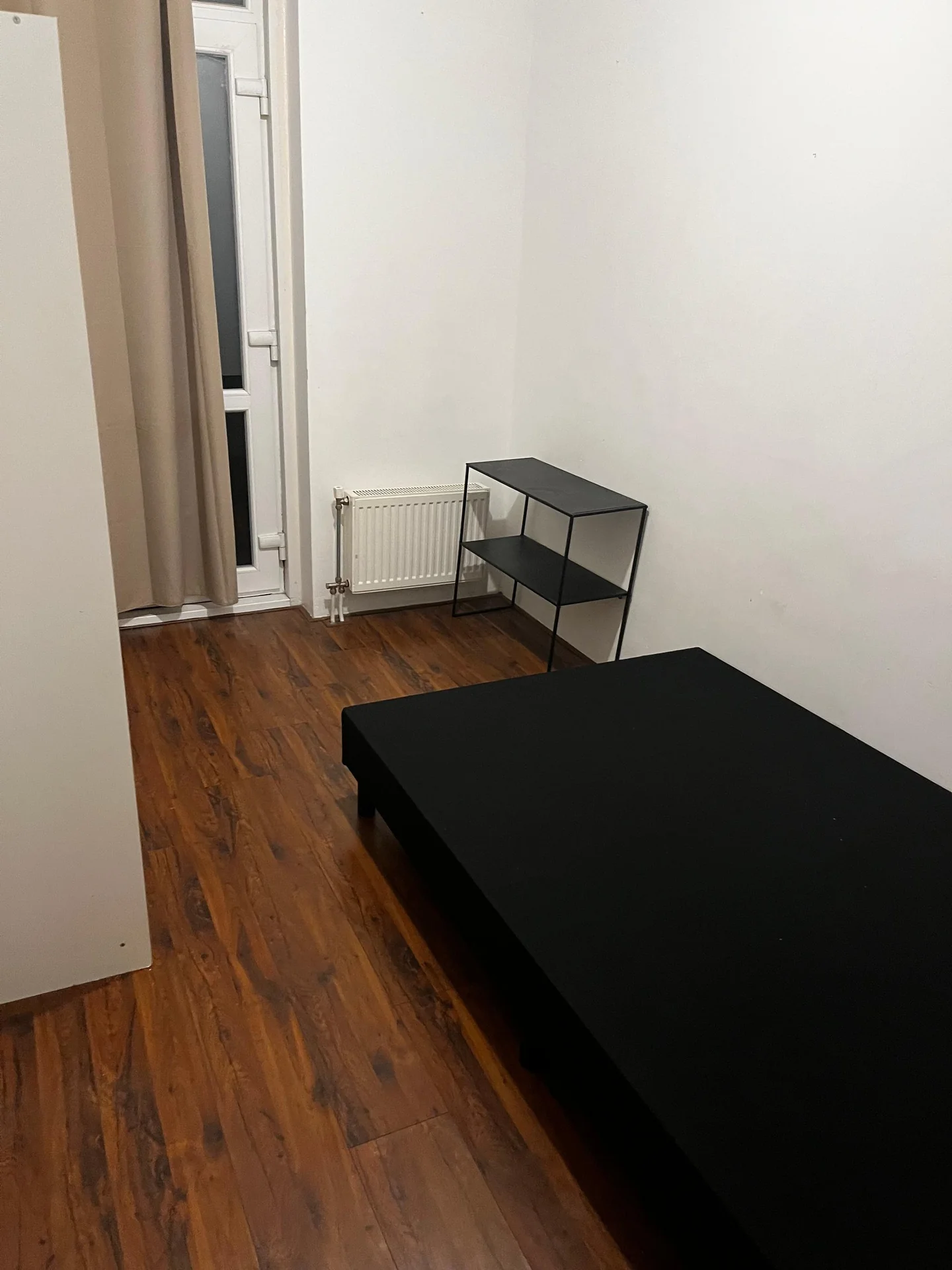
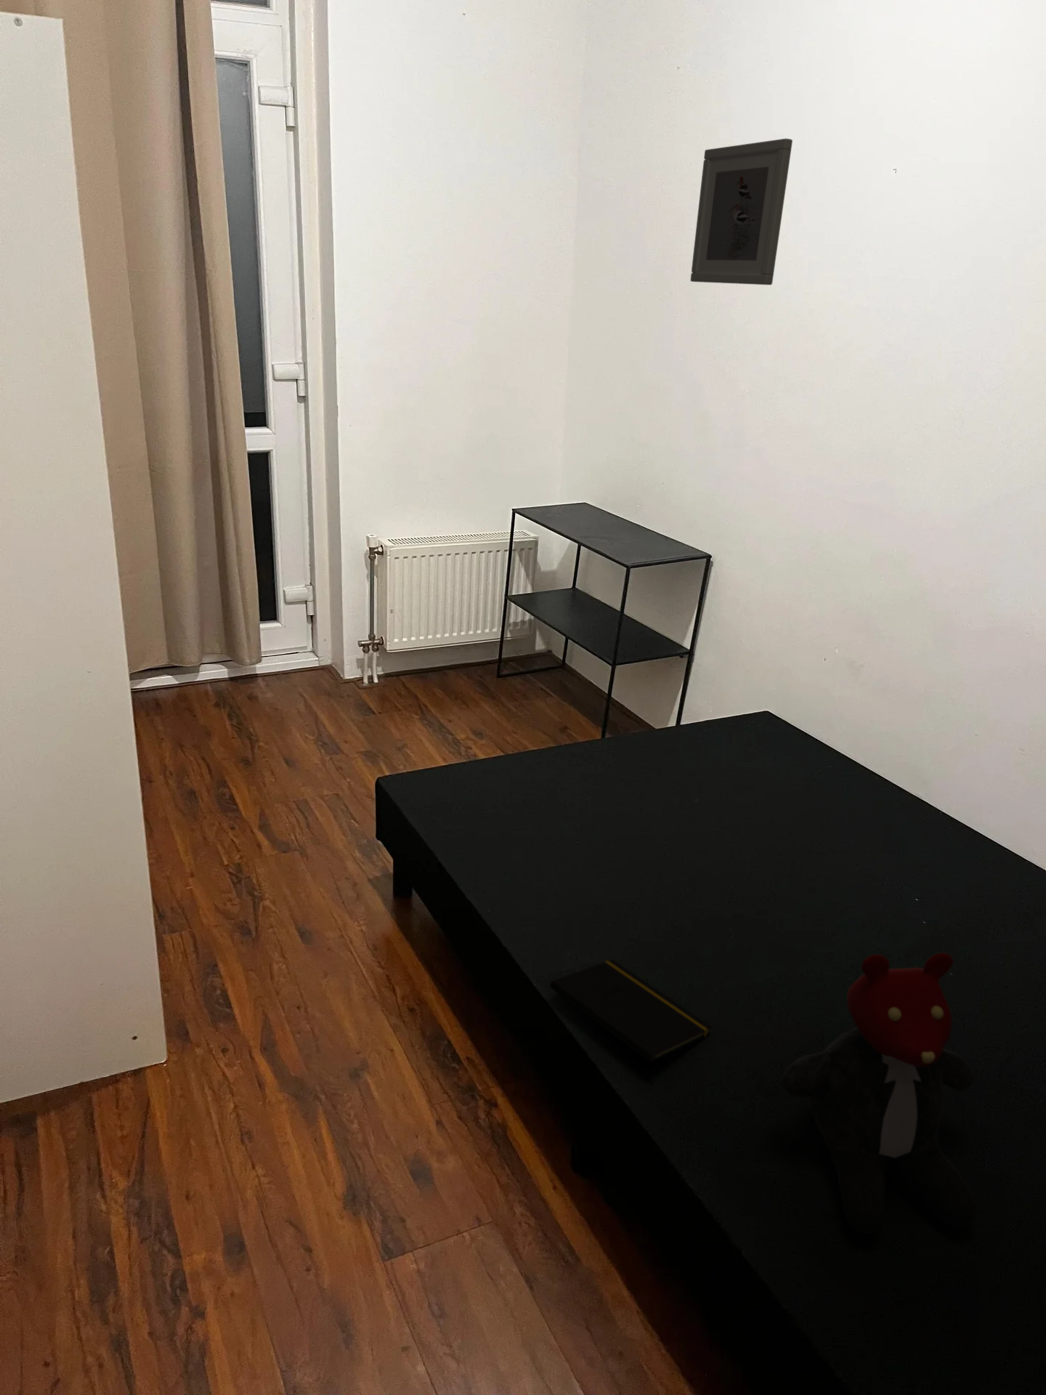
+ teddy bear (901, 1080)
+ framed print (737, 215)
+ notepad (630, 1007)
